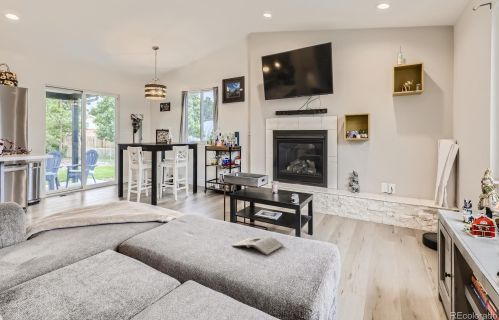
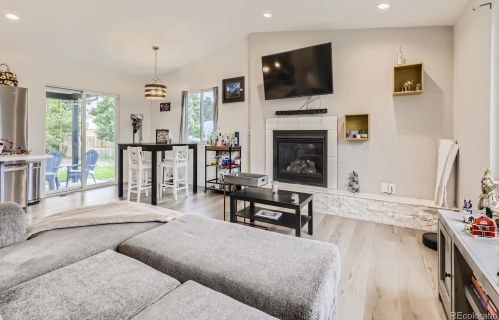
- magazine (257, 242)
